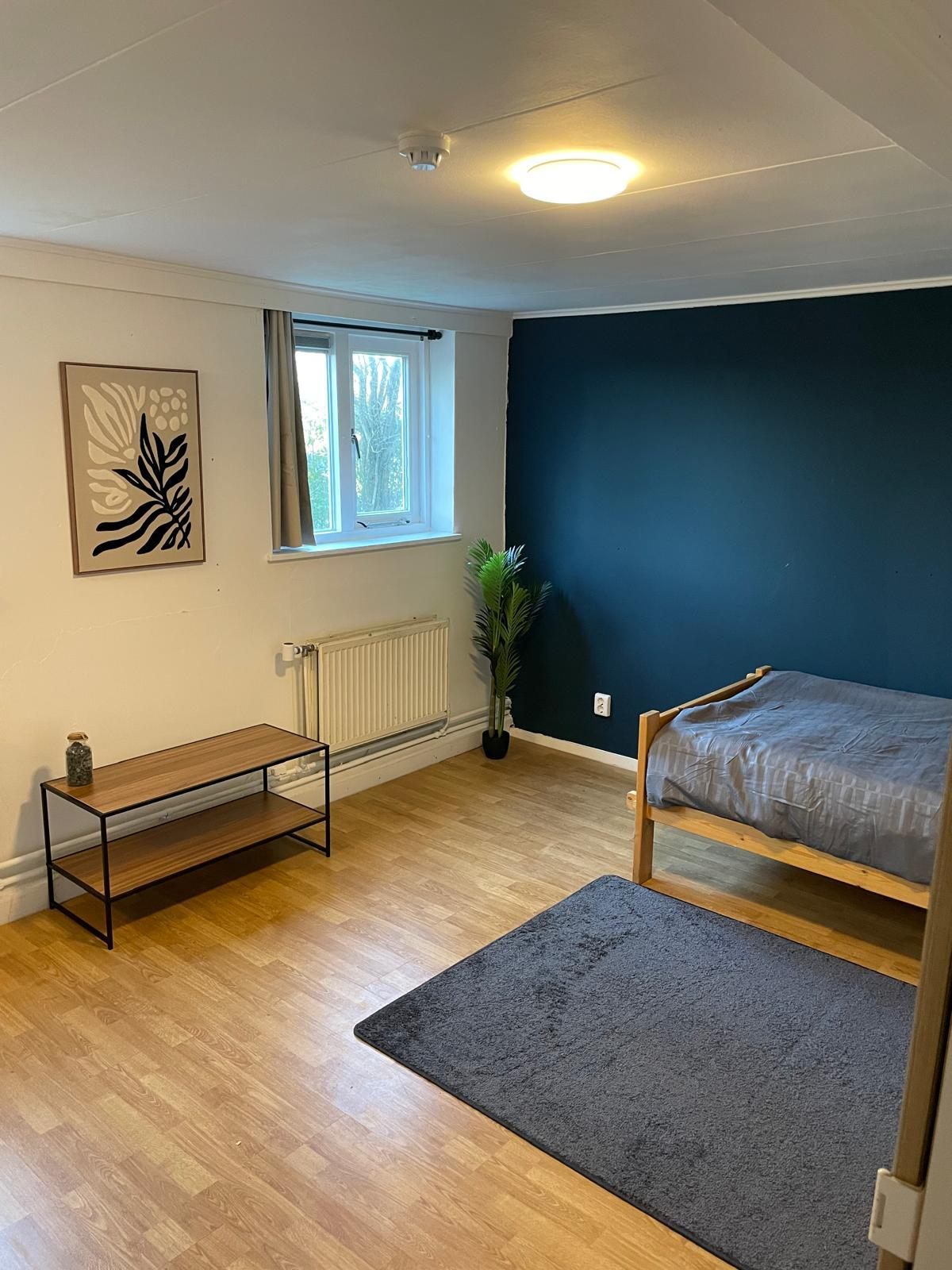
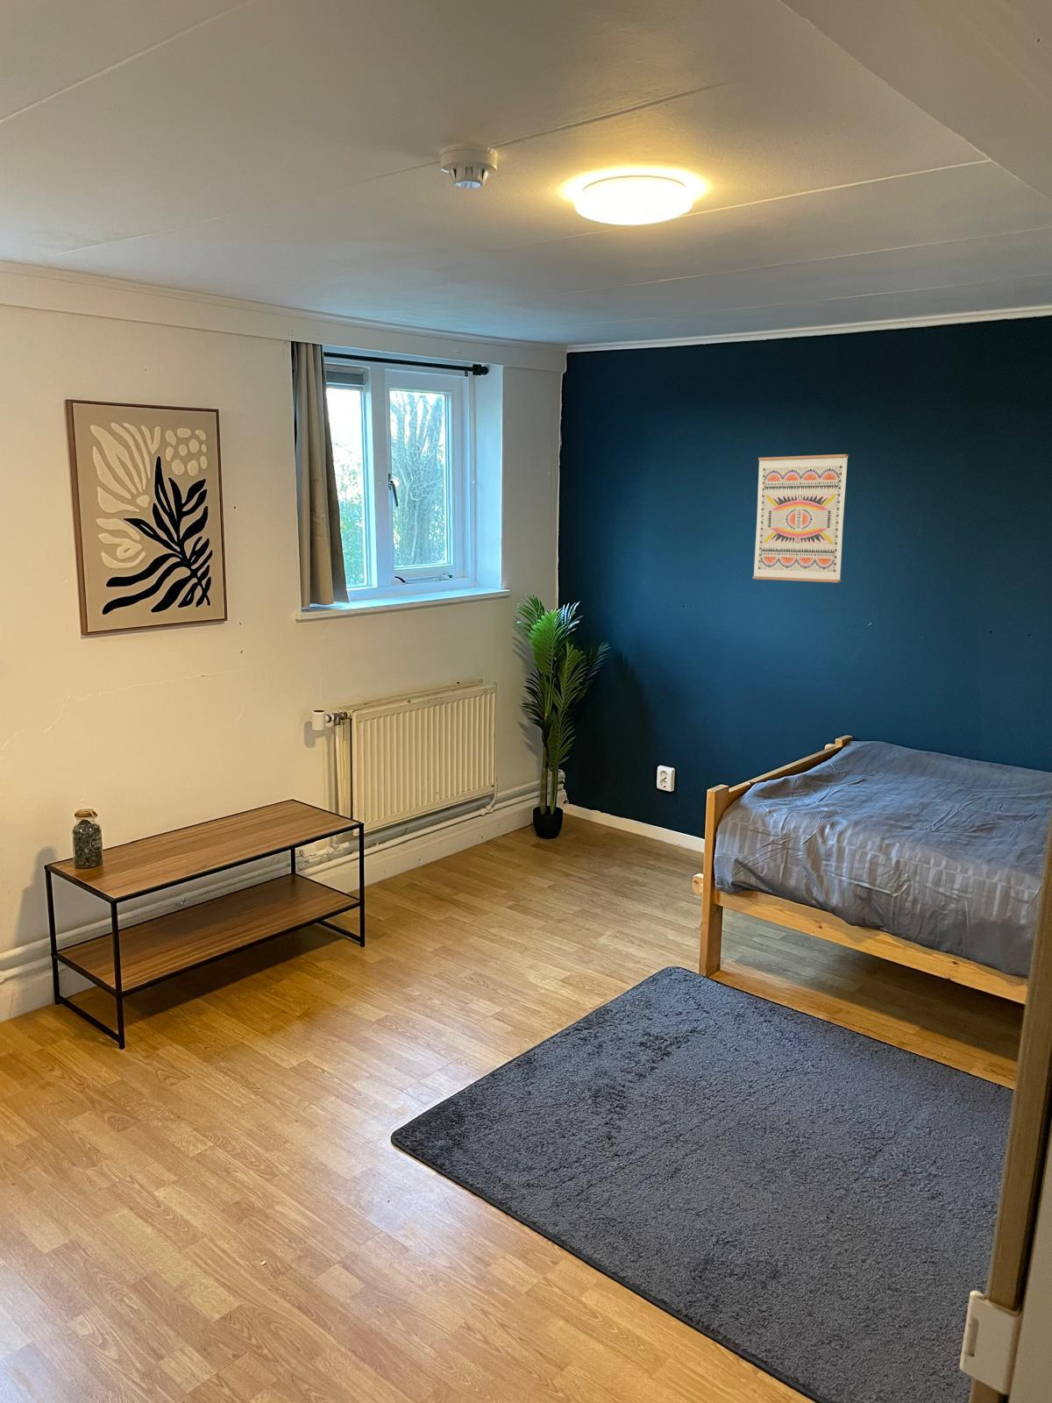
+ wall art (799, 518)
